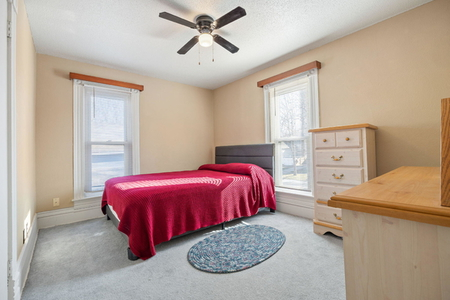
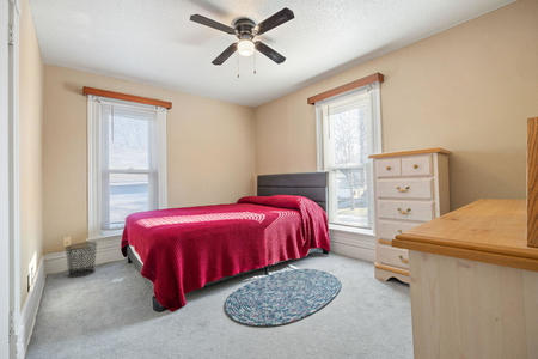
+ waste bin (81, 258)
